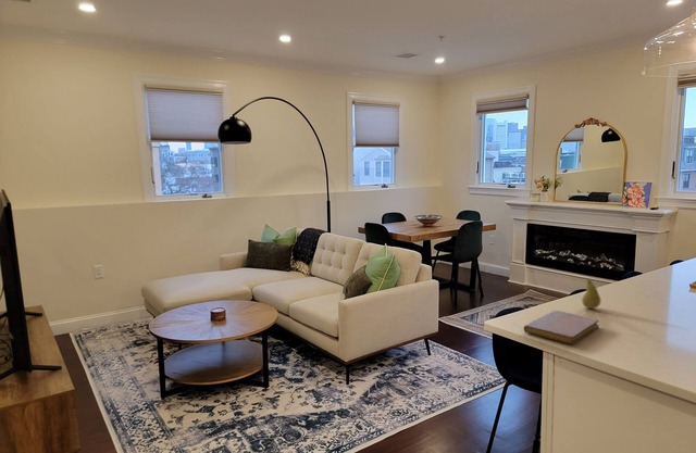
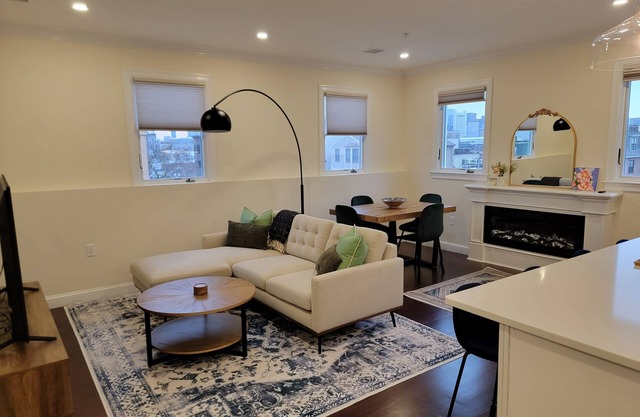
- fruit (592, 293)
- notebook (561, 325)
